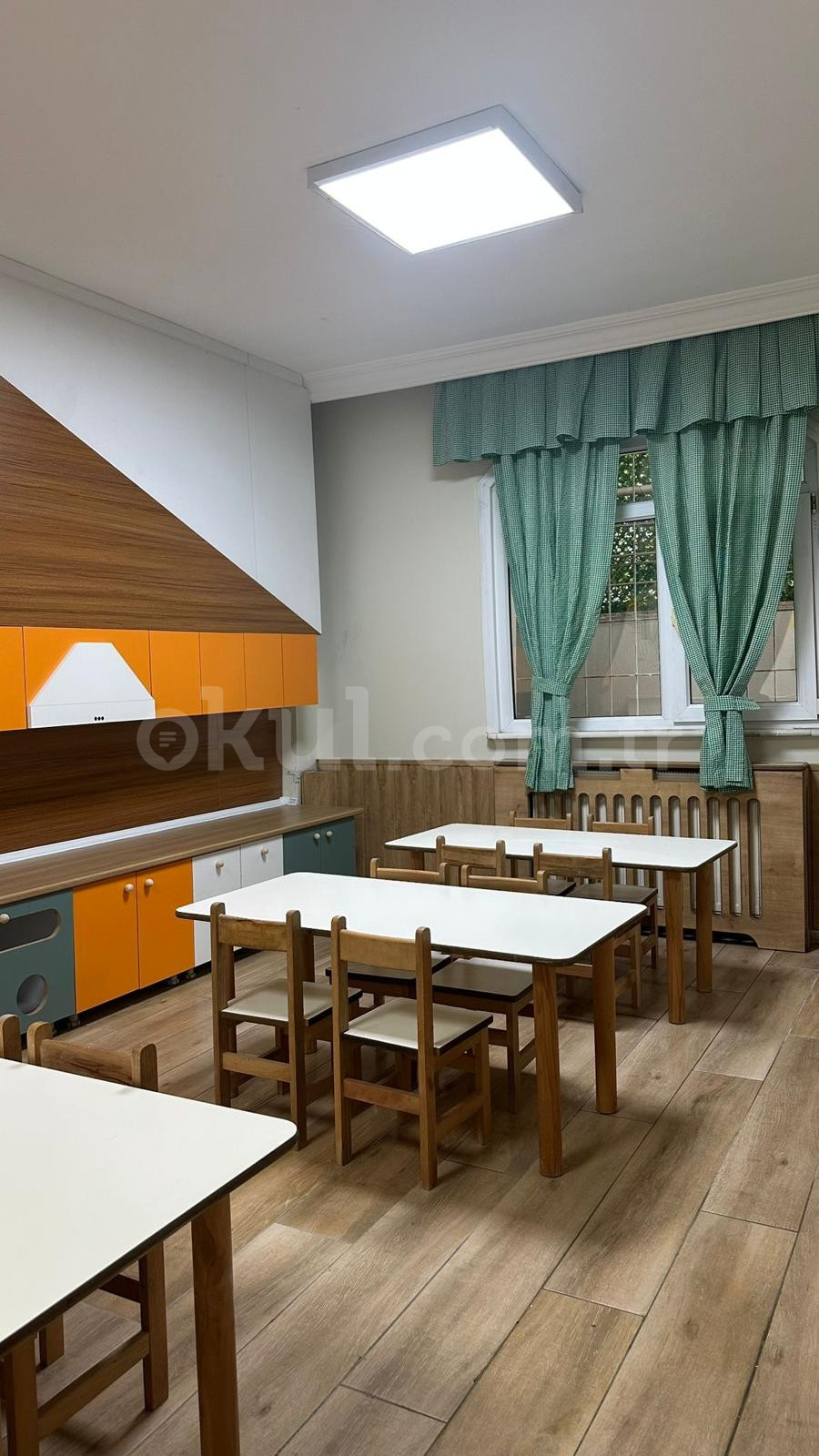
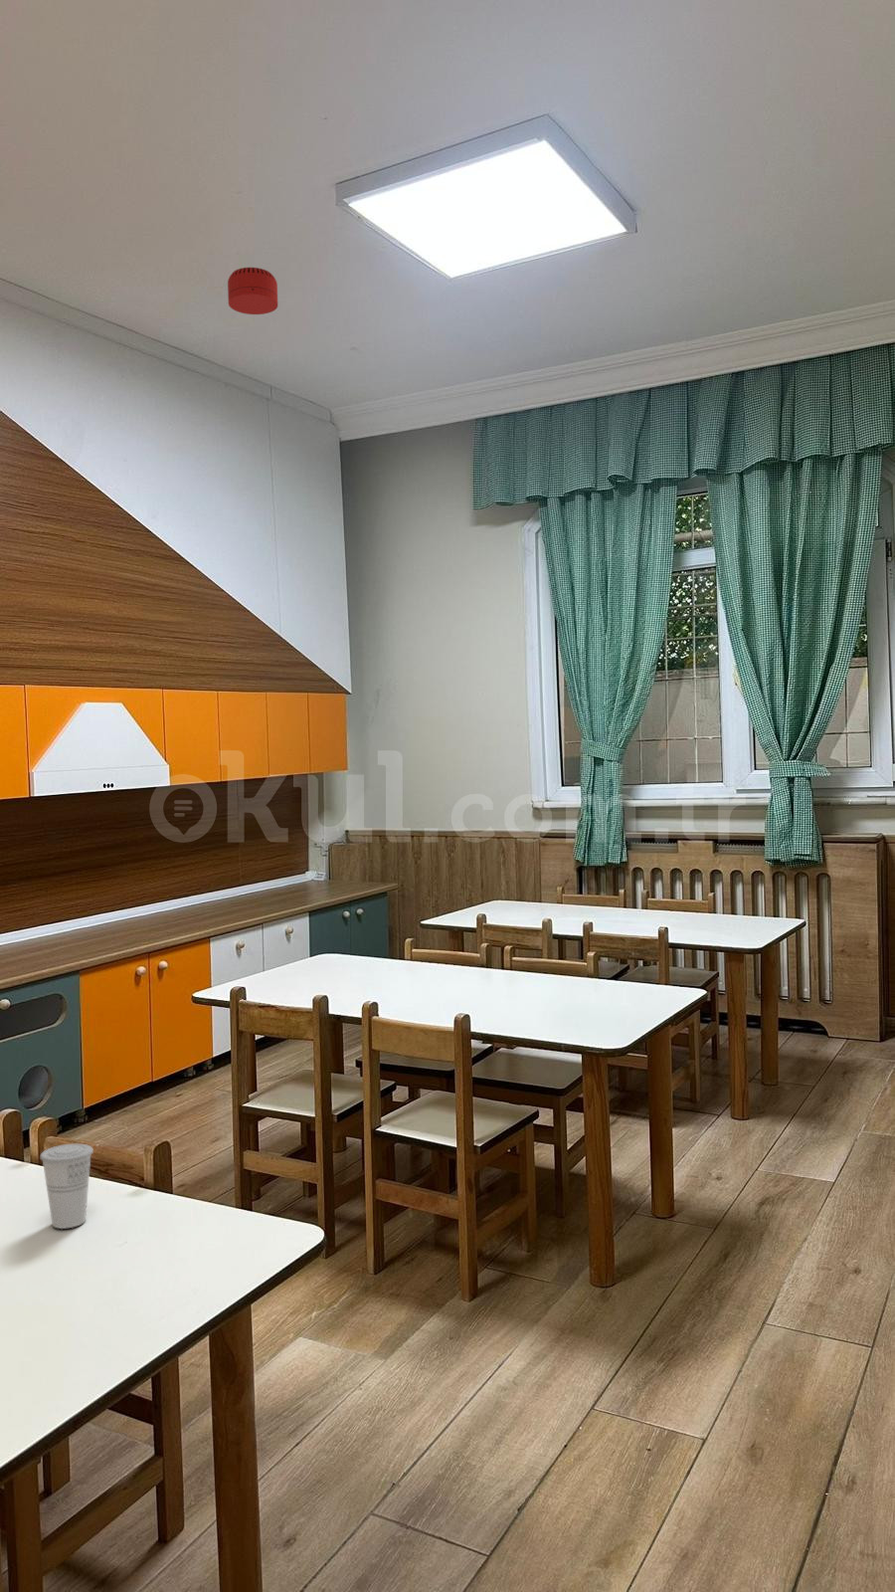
+ smoke detector (252, 290)
+ cup (68, 1186)
